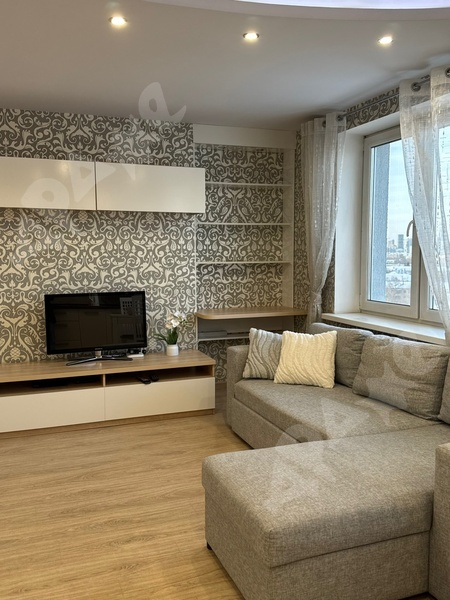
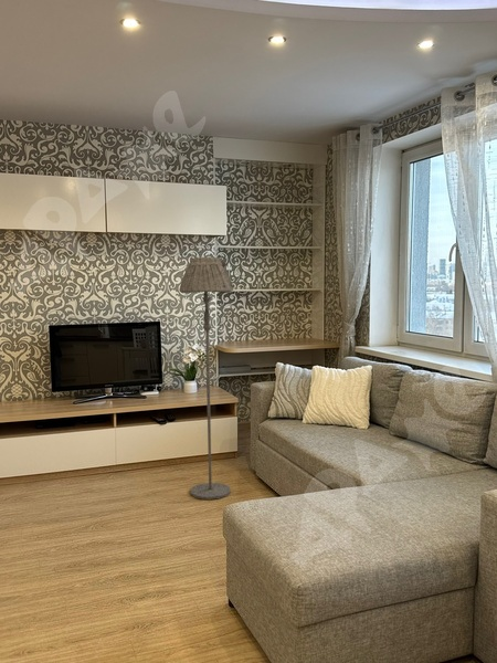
+ floor lamp (208, 377)
